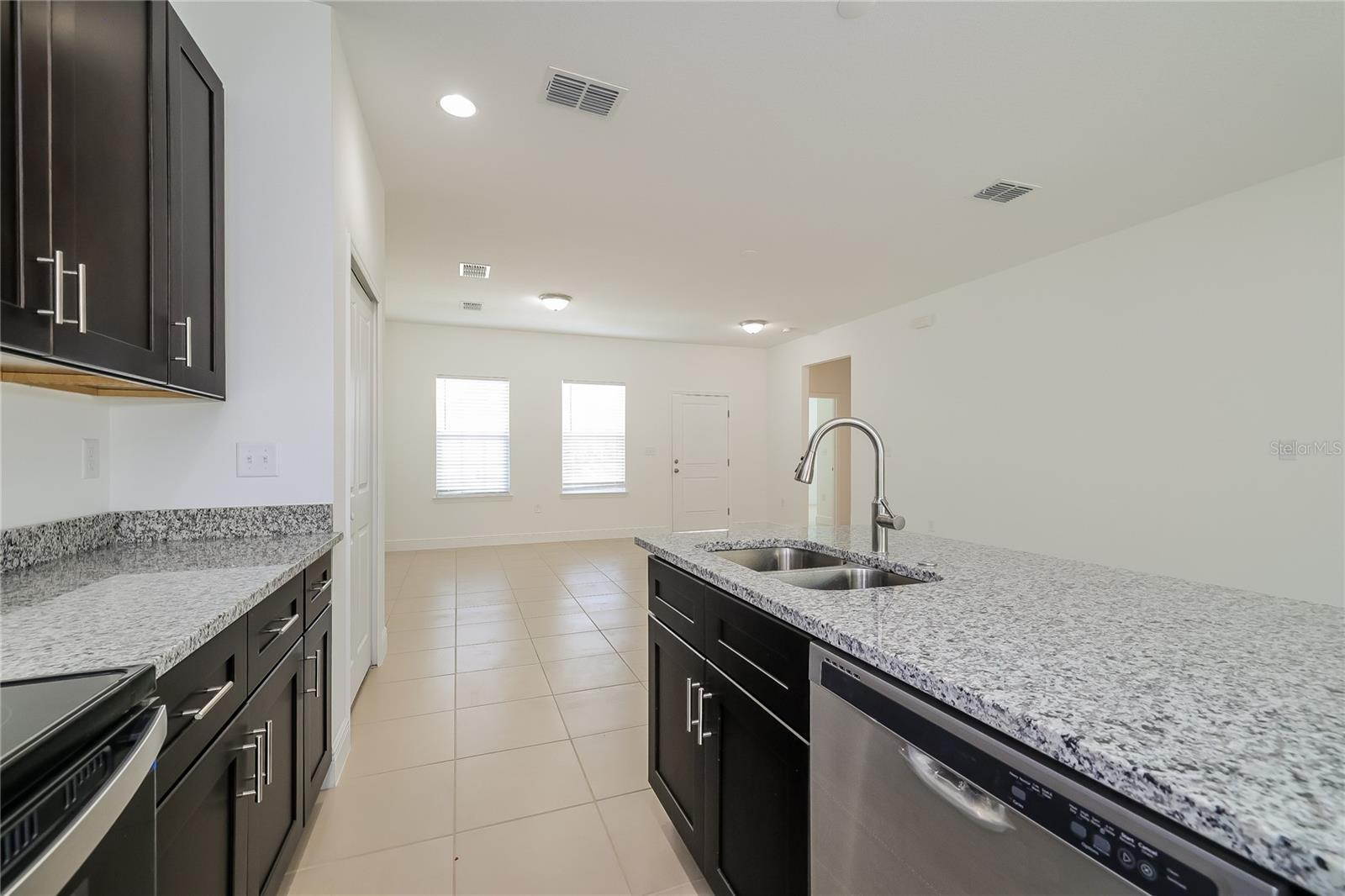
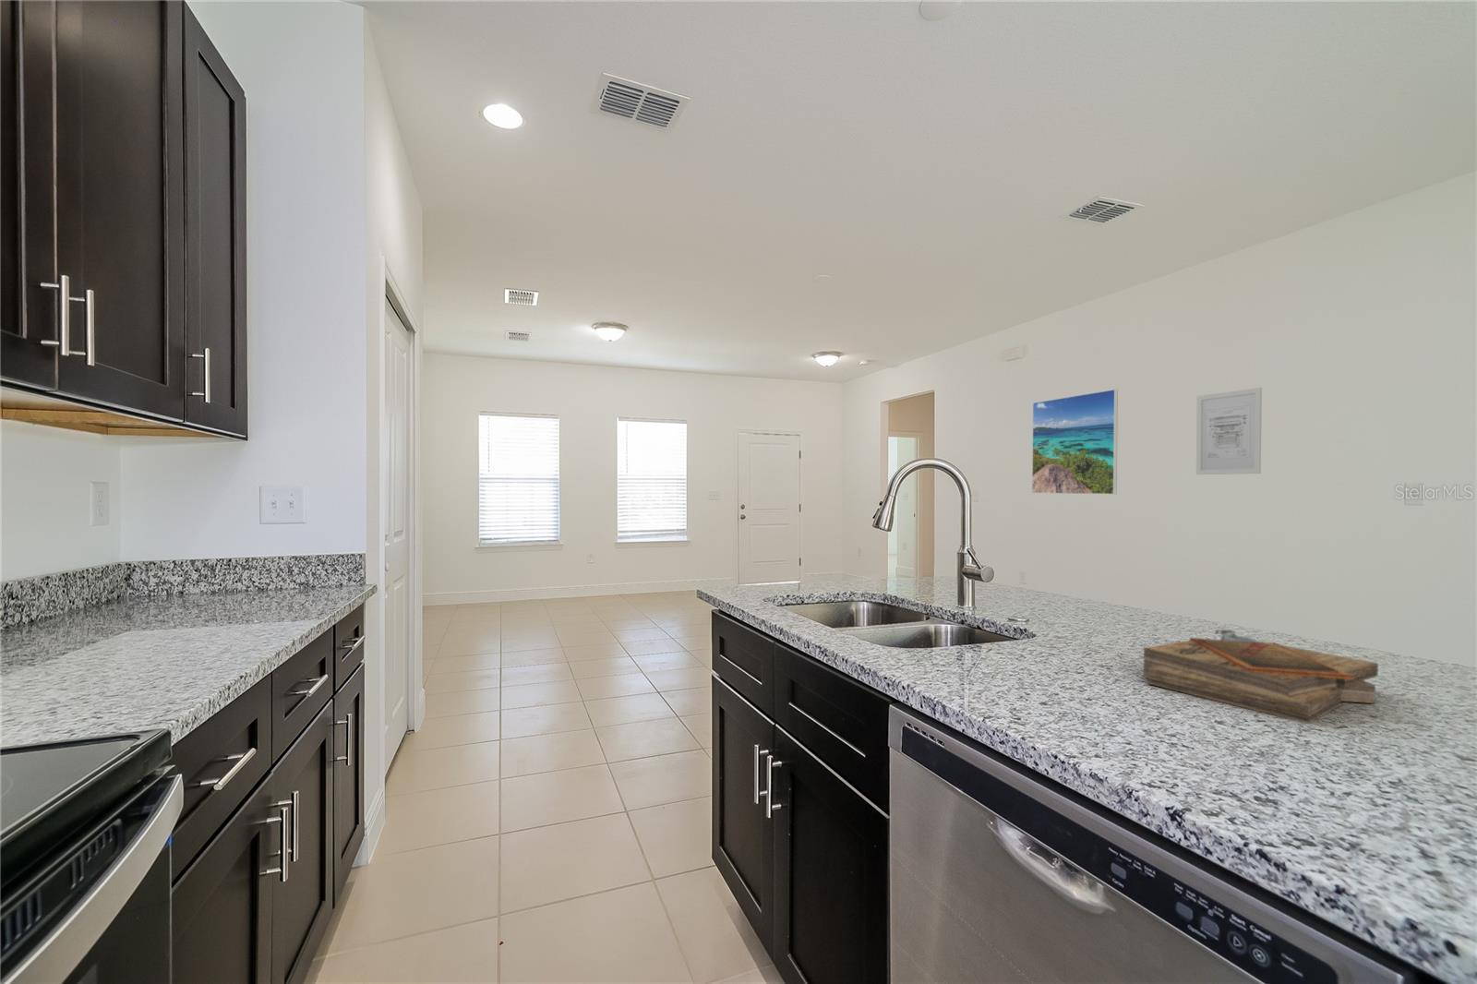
+ wall art (1227, 433)
+ clipboard (1261, 669)
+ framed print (1071, 445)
